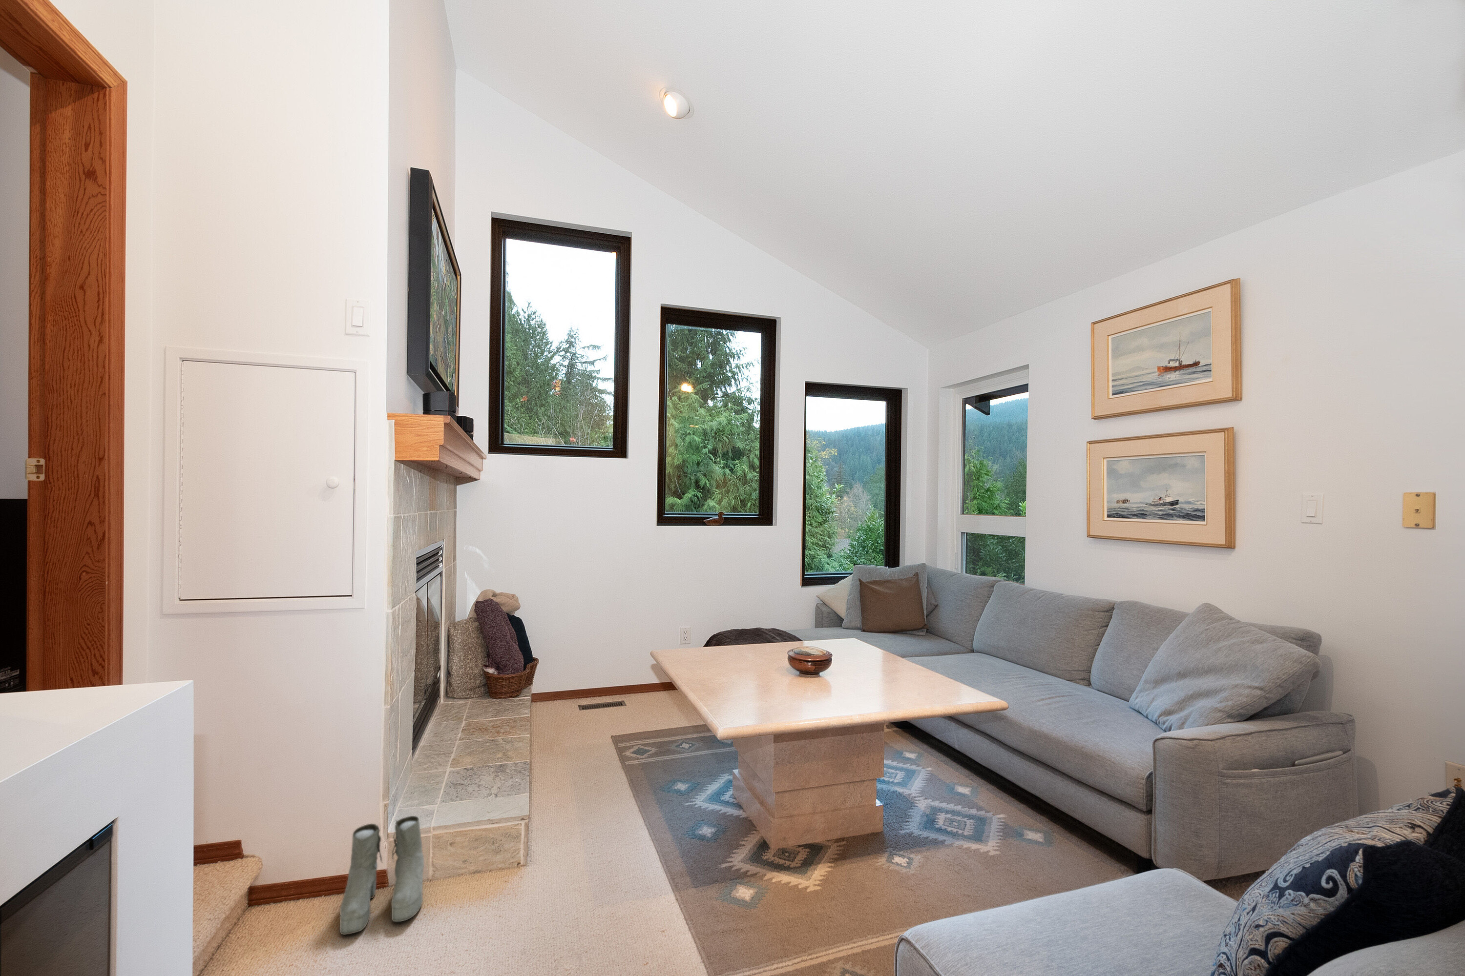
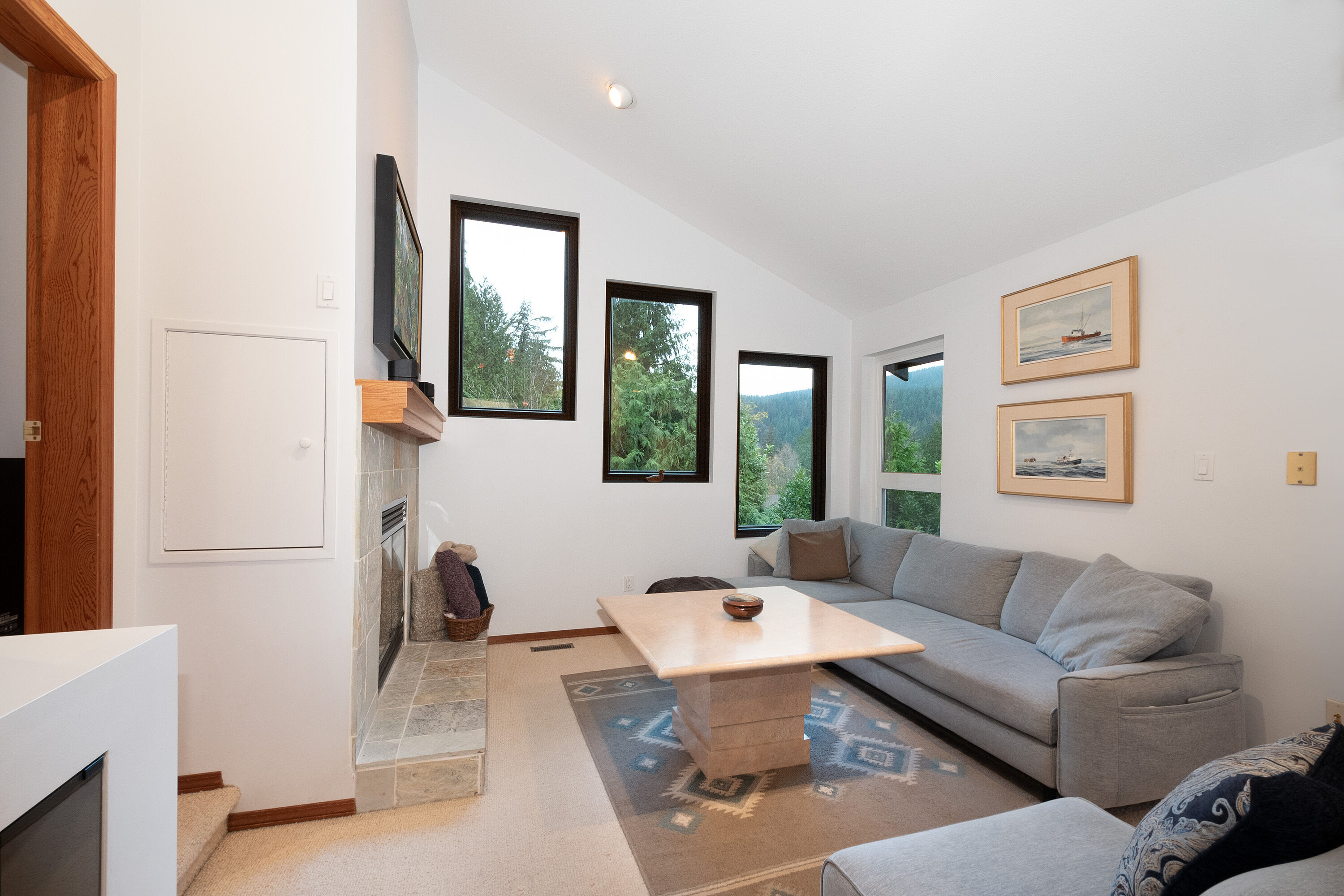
- boots (382, 863)
